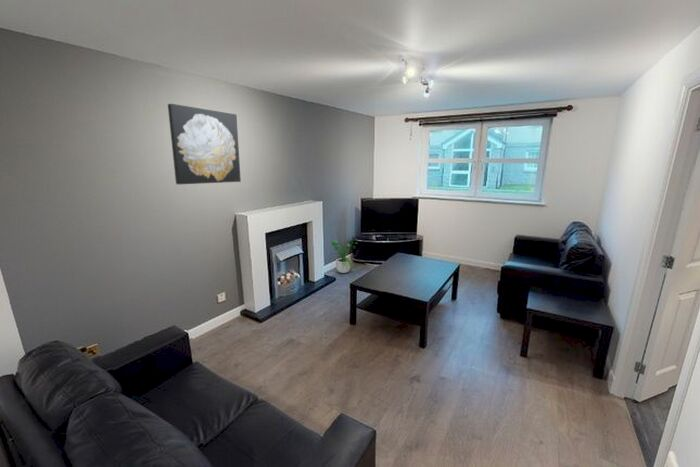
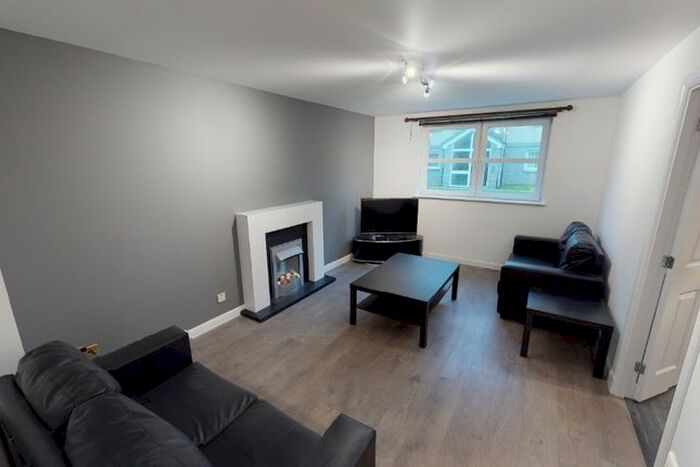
- potted plant (346, 250)
- wall art (208, 147)
